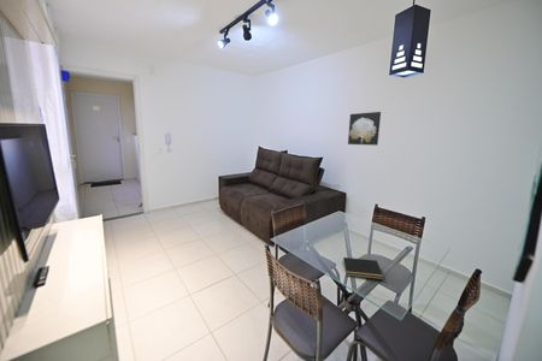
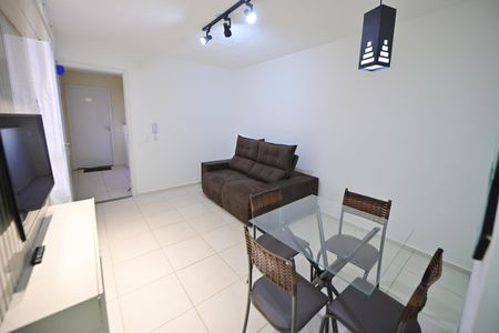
- wall art (363, 129)
- notepad (361, 267)
